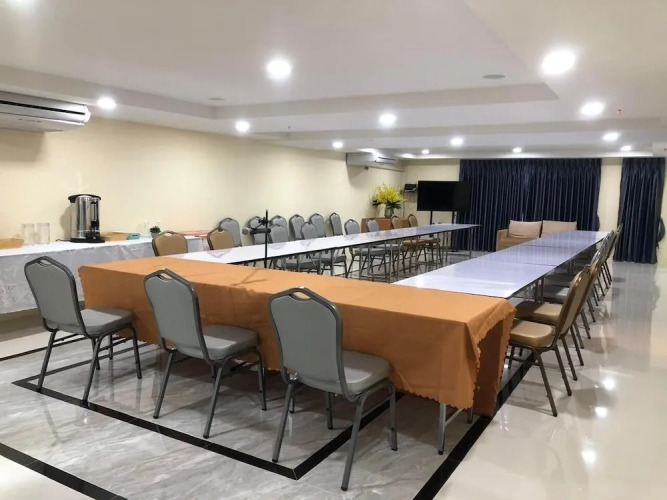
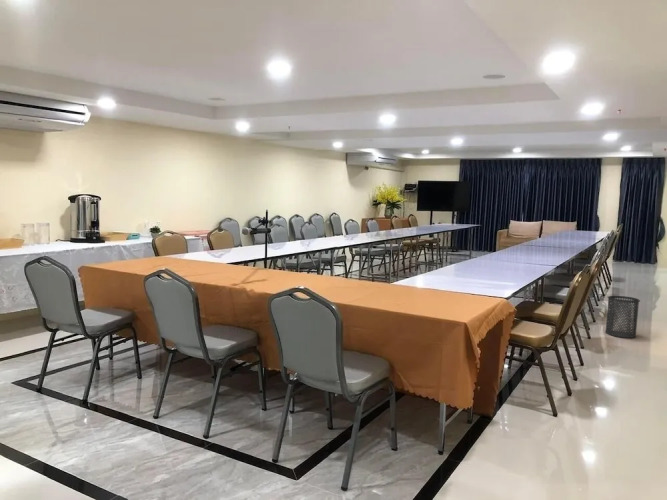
+ trash can (622, 316)
